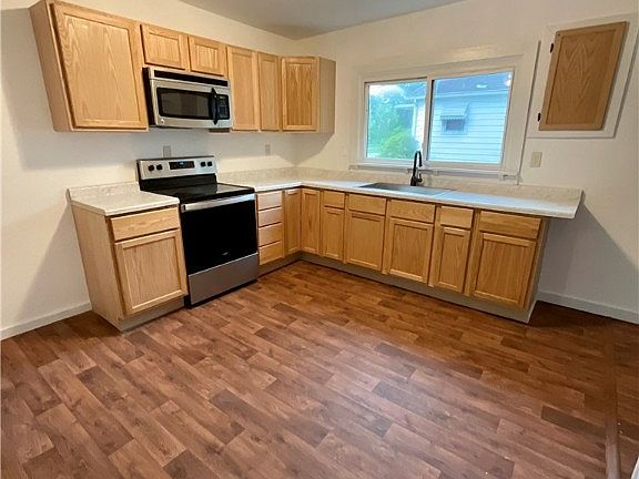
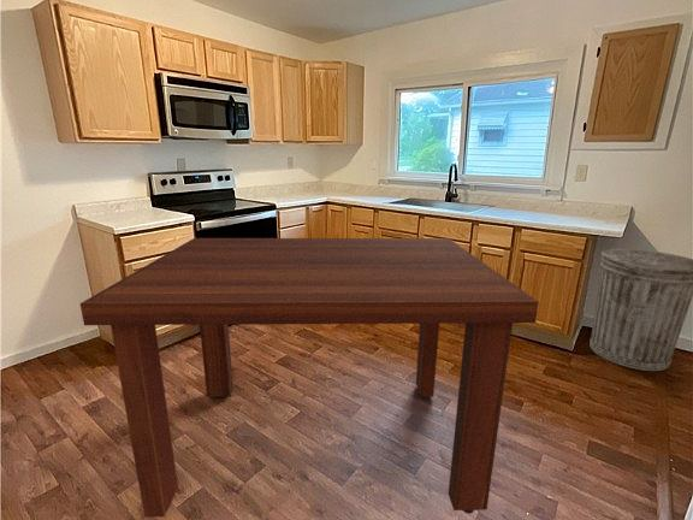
+ dining table (320, 323)
+ trash can (639, 306)
